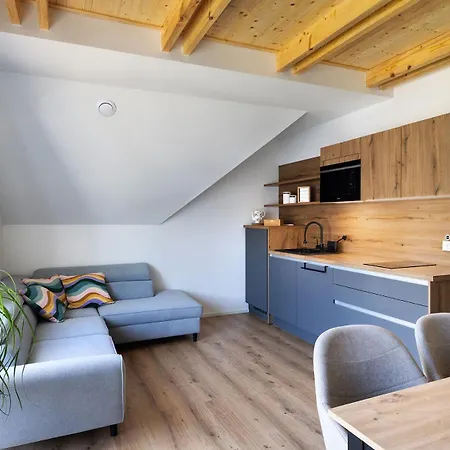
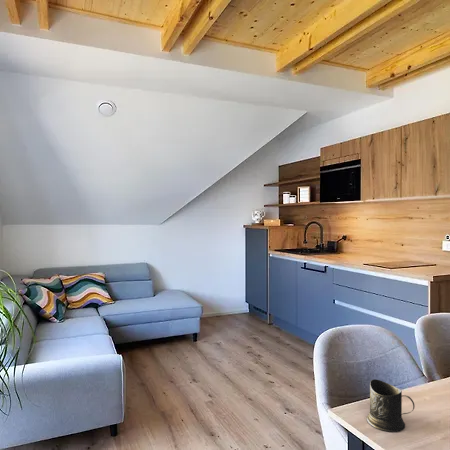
+ mug (390, 405)
